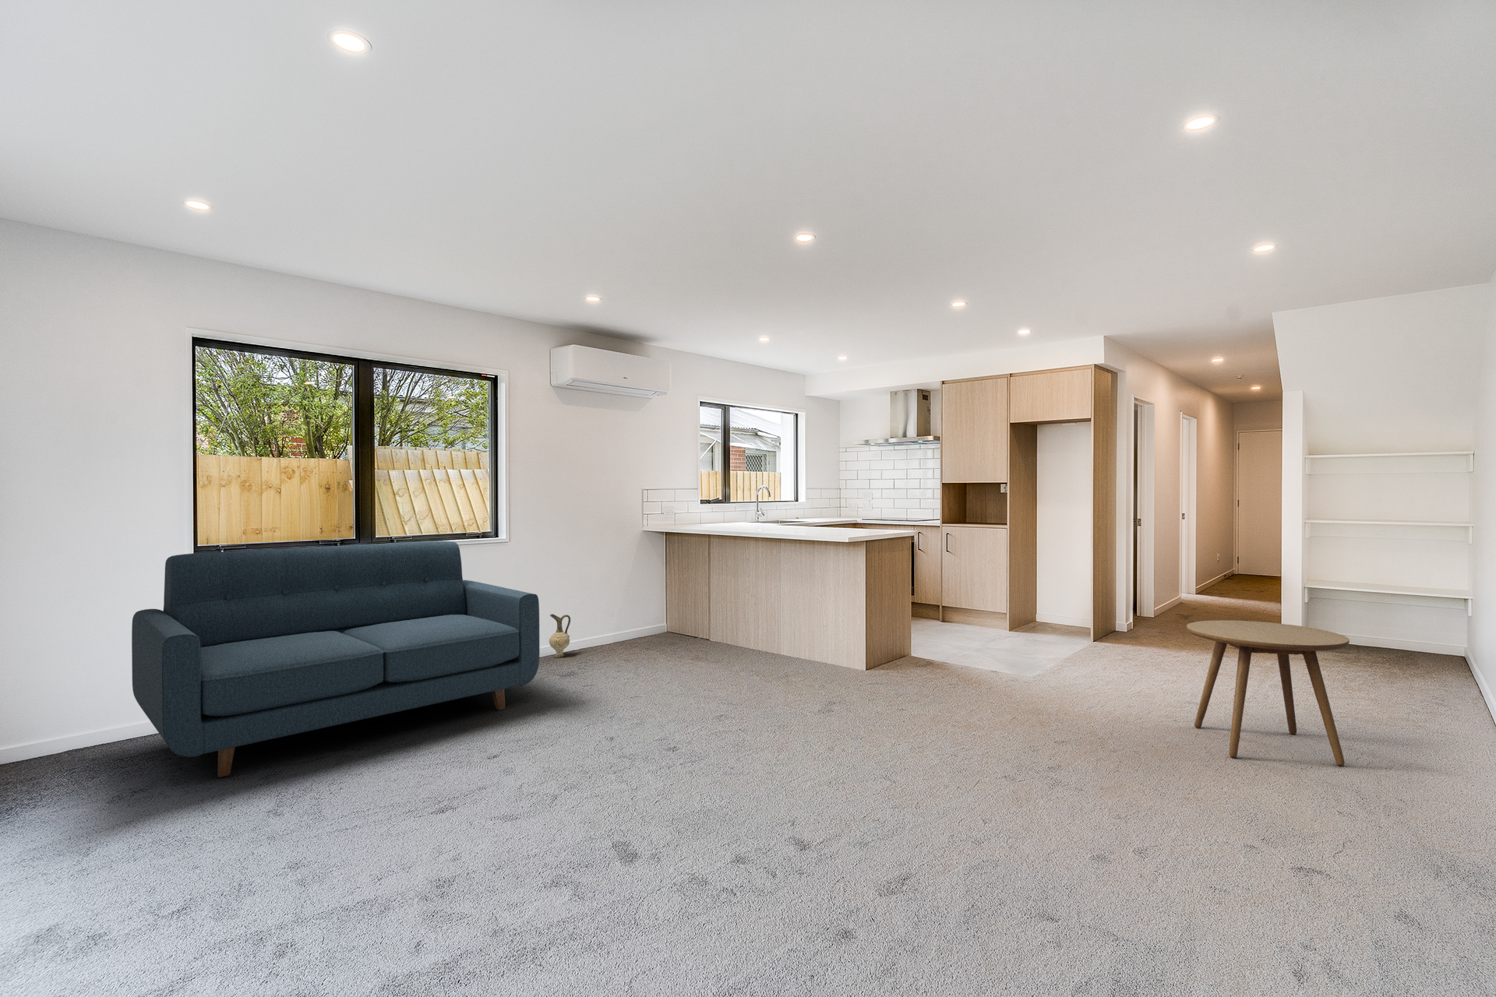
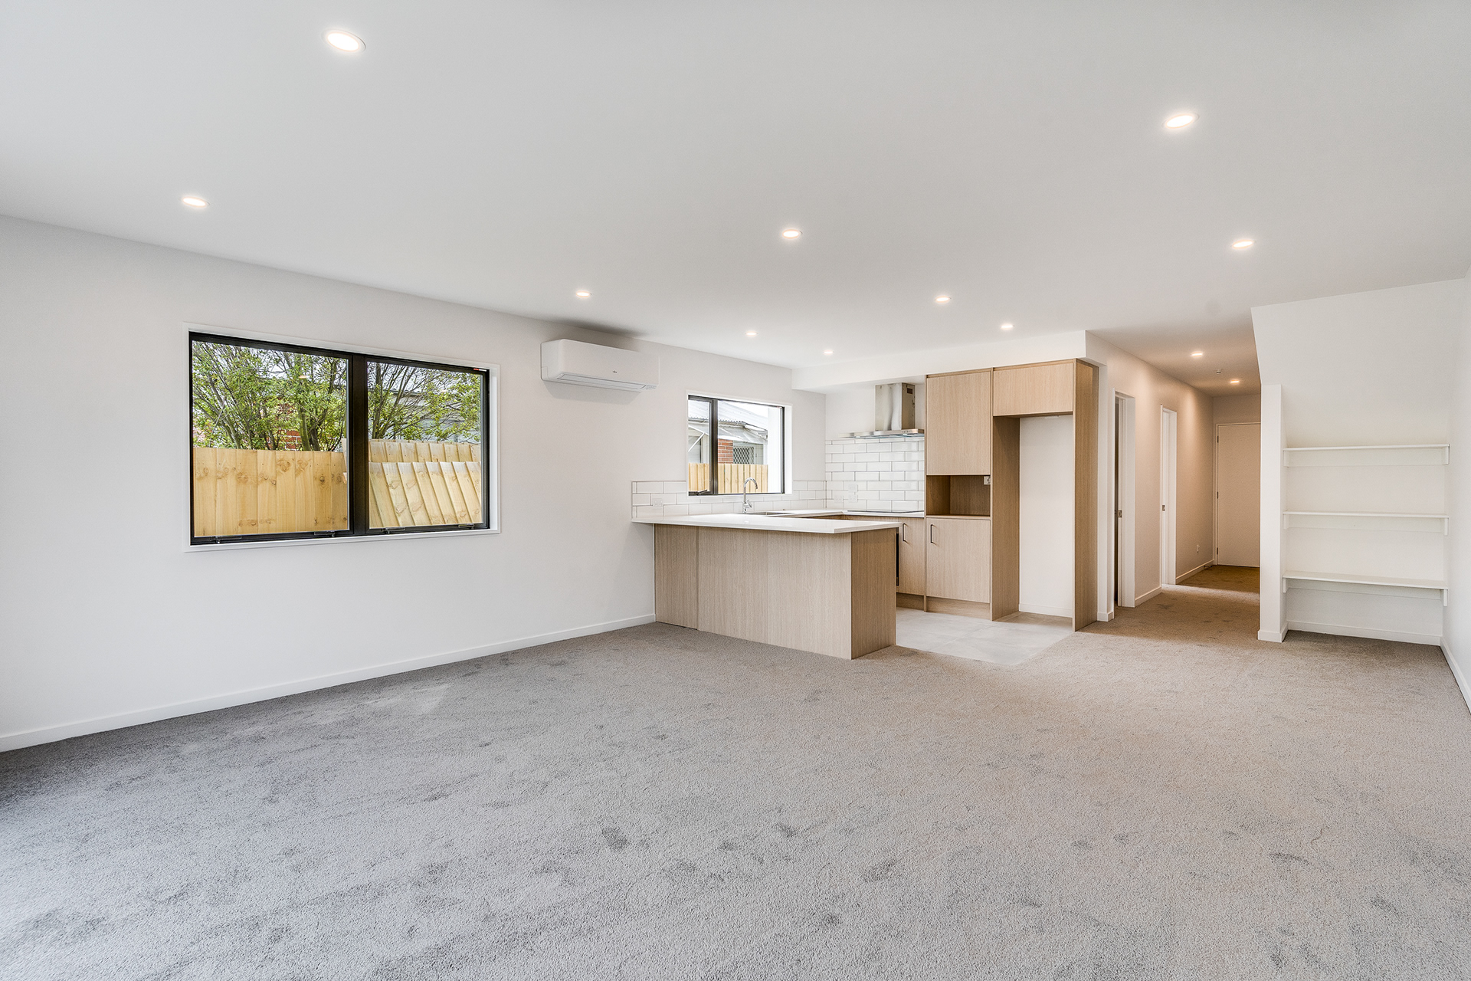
- sofa (352, 634)
- ceramic jug (560, 634)
- side table (1247, 684)
